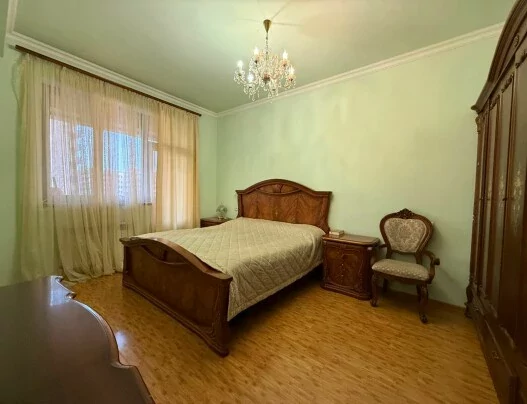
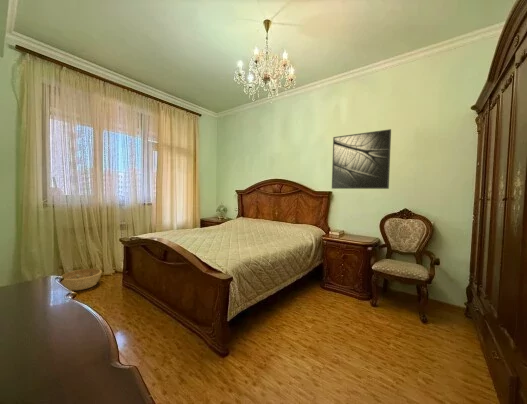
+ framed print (359, 161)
+ basket (81, 279)
